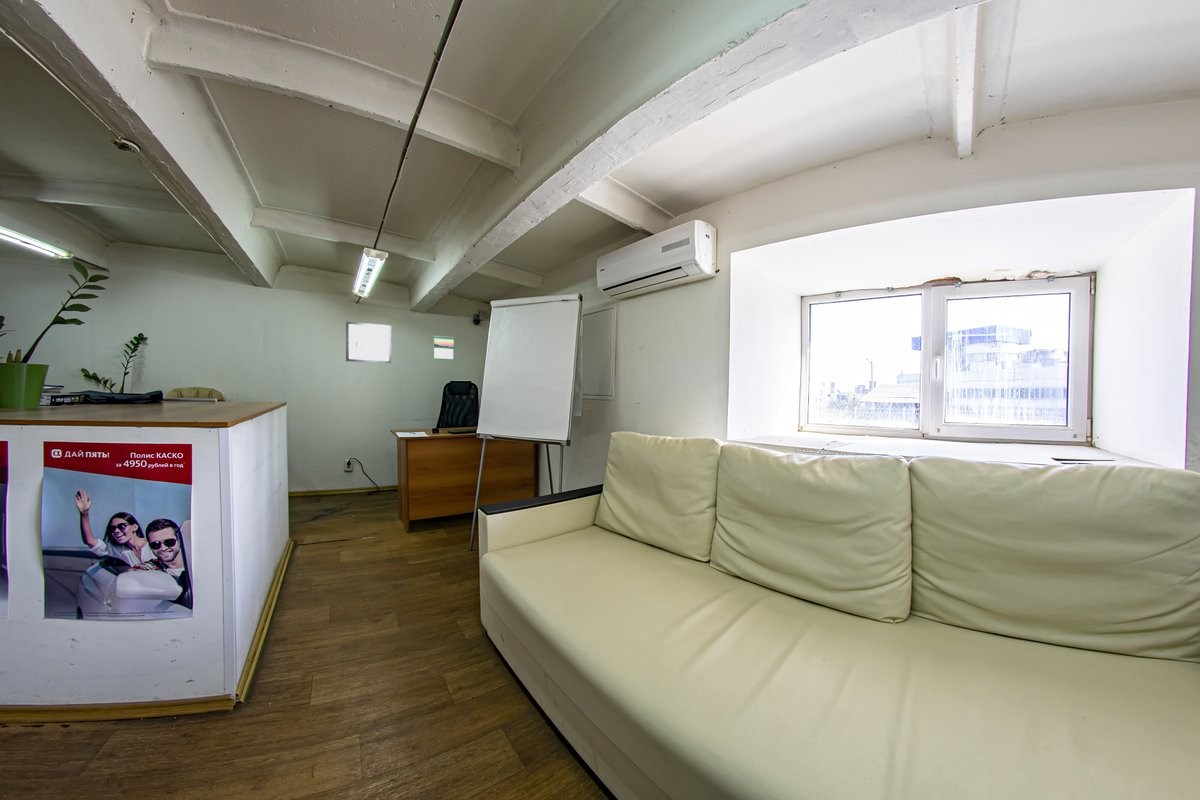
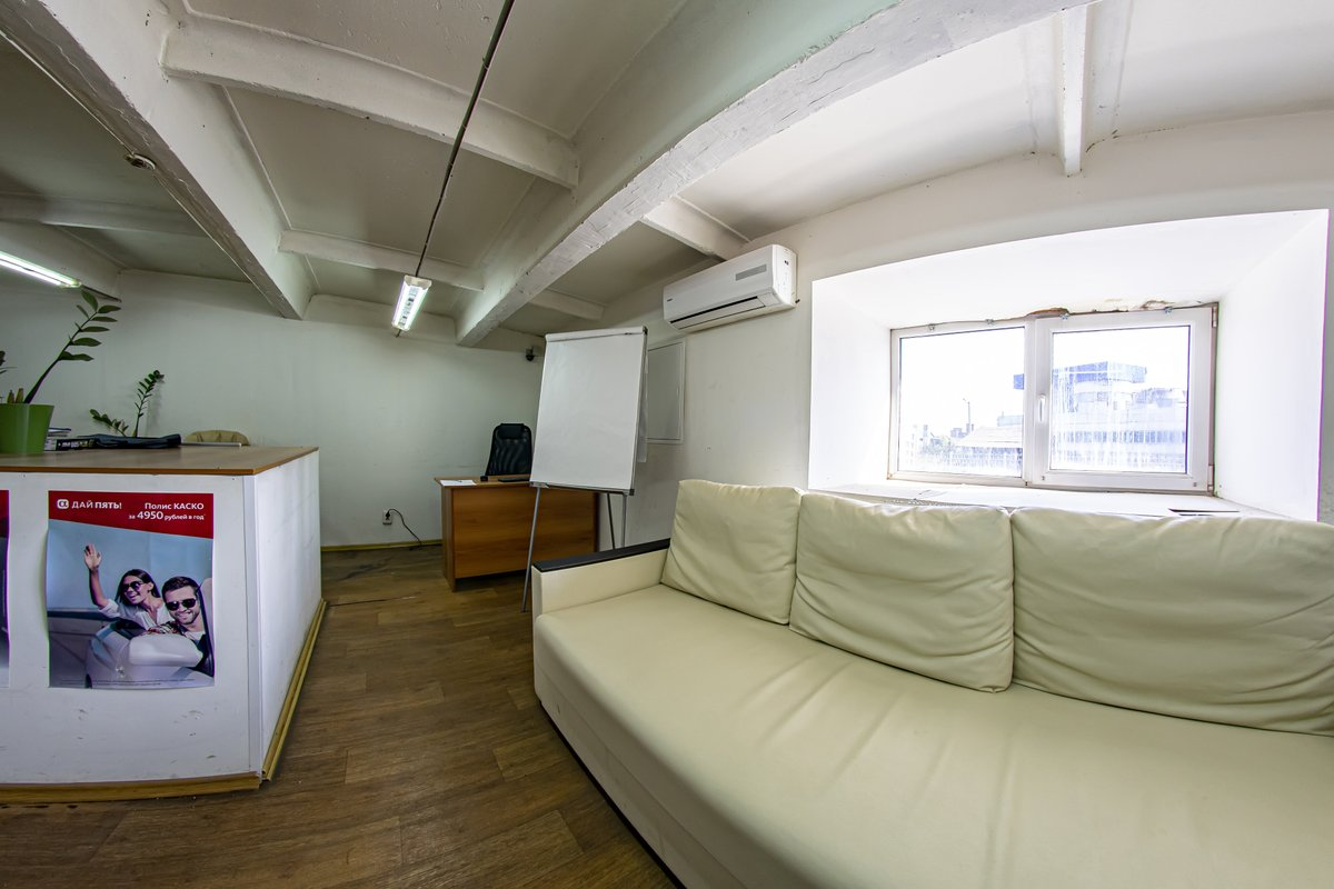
- calendar (444, 347)
- wall art (369, 342)
